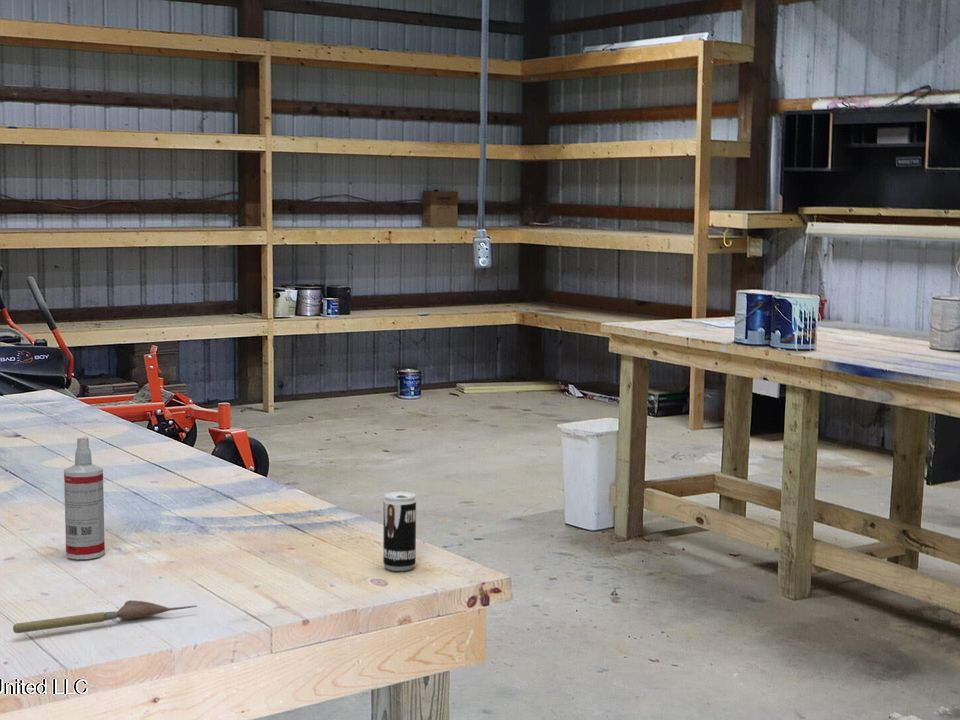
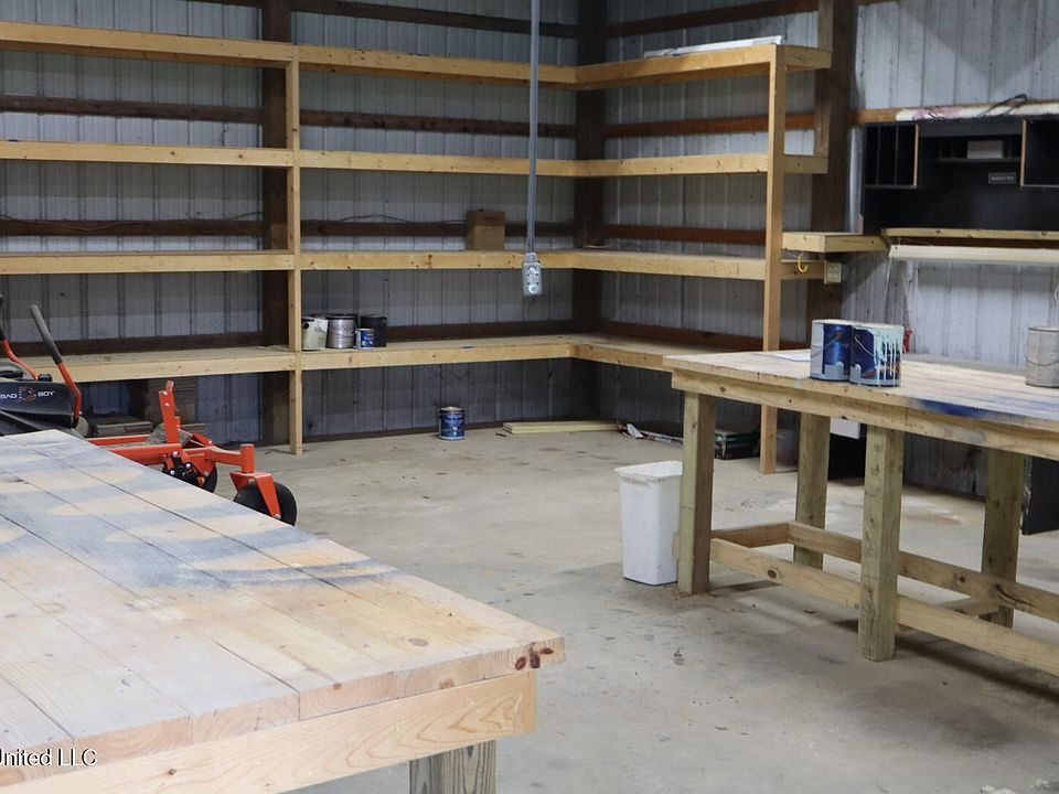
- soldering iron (105, 613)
- spray bottle (84, 496)
- beverage can (399, 531)
